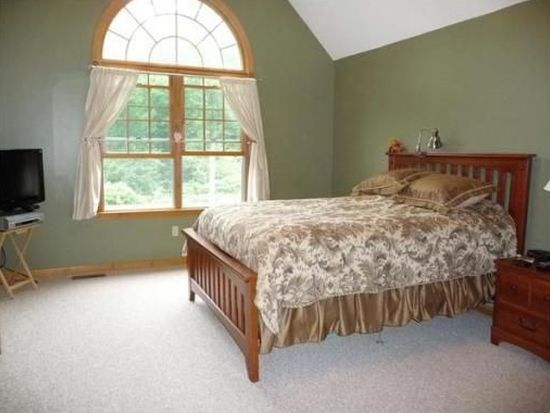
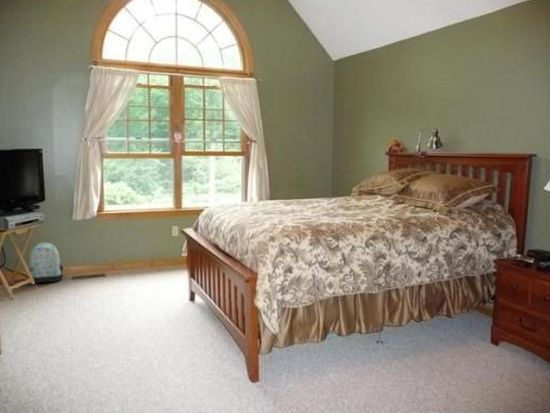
+ backpack (45, 262)
